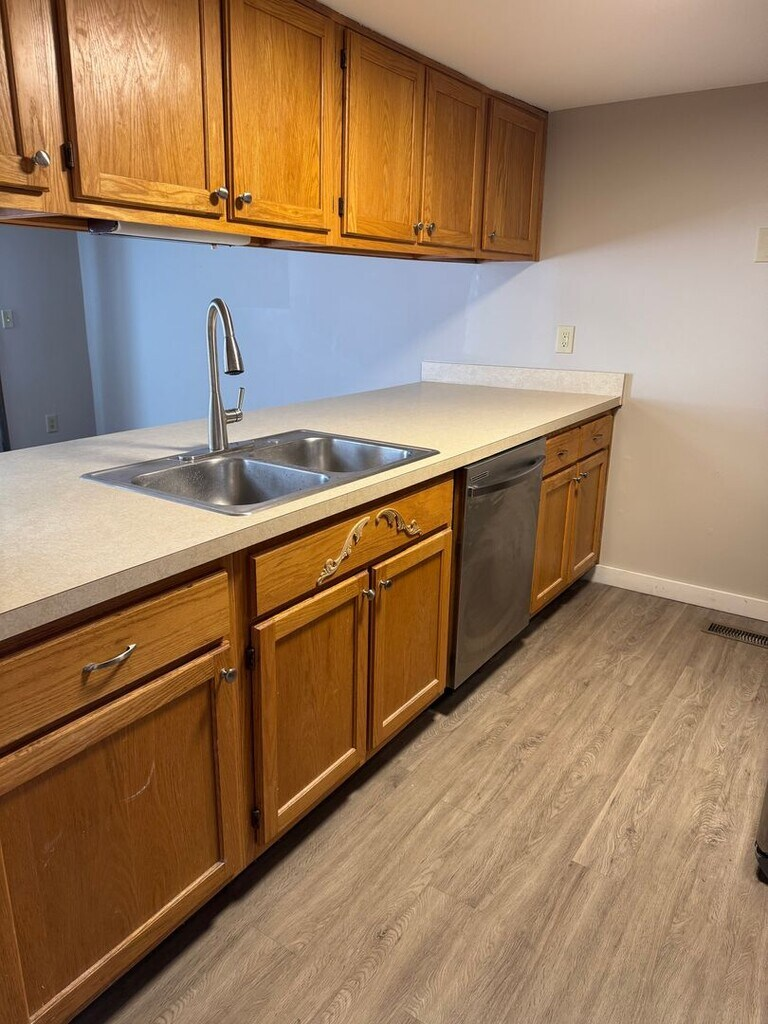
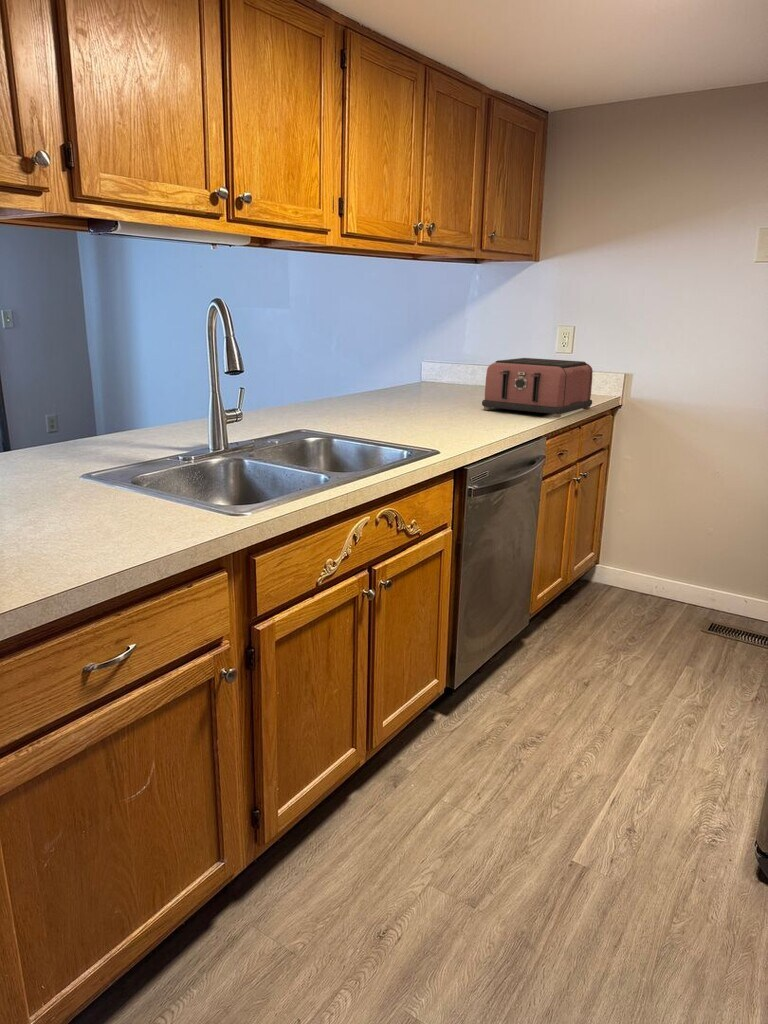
+ toaster (537, 385)
